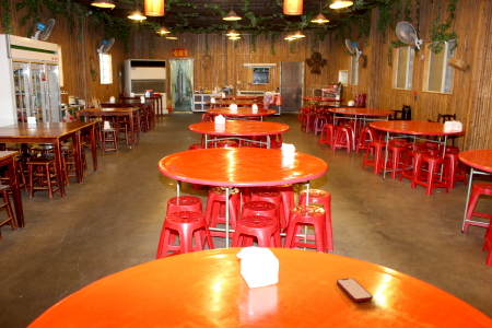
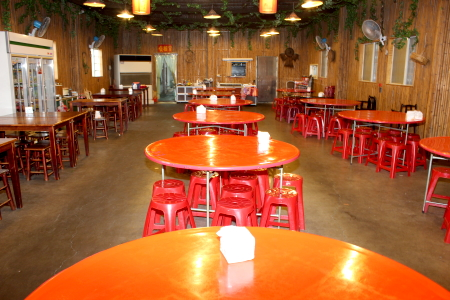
- smartphone (353, 289)
